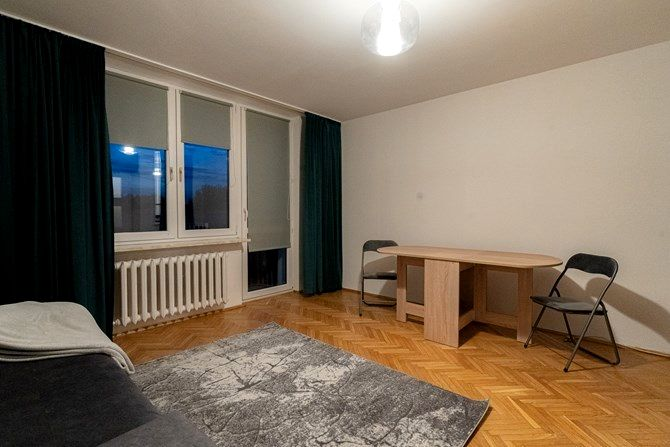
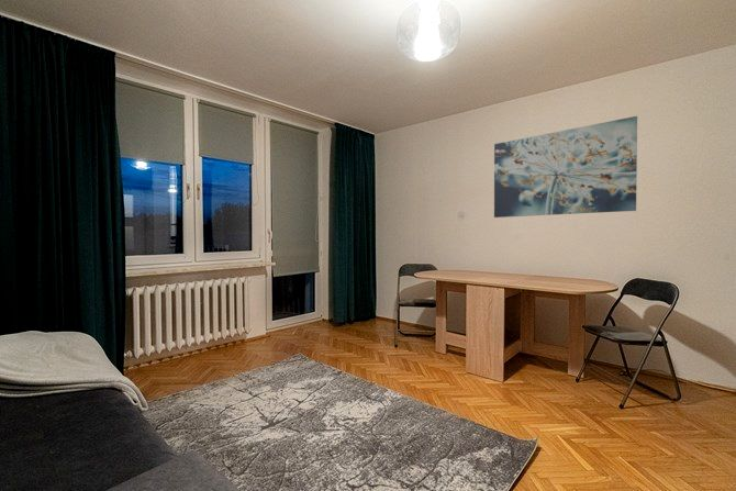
+ wall art (556, 172)
